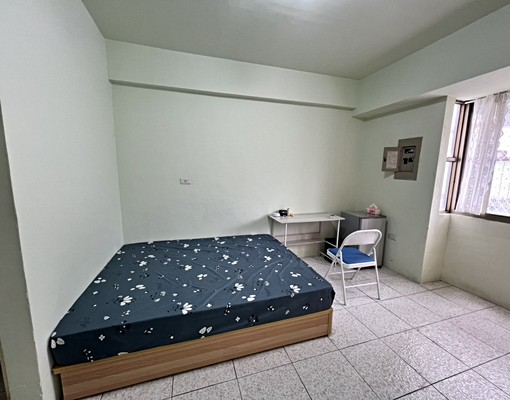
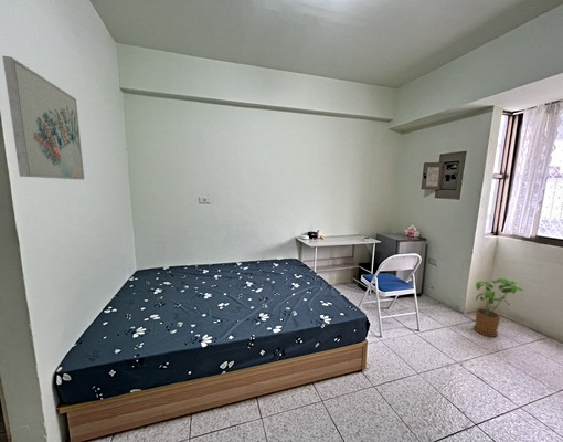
+ house plant (489, 305)
+ wall art (52, 130)
